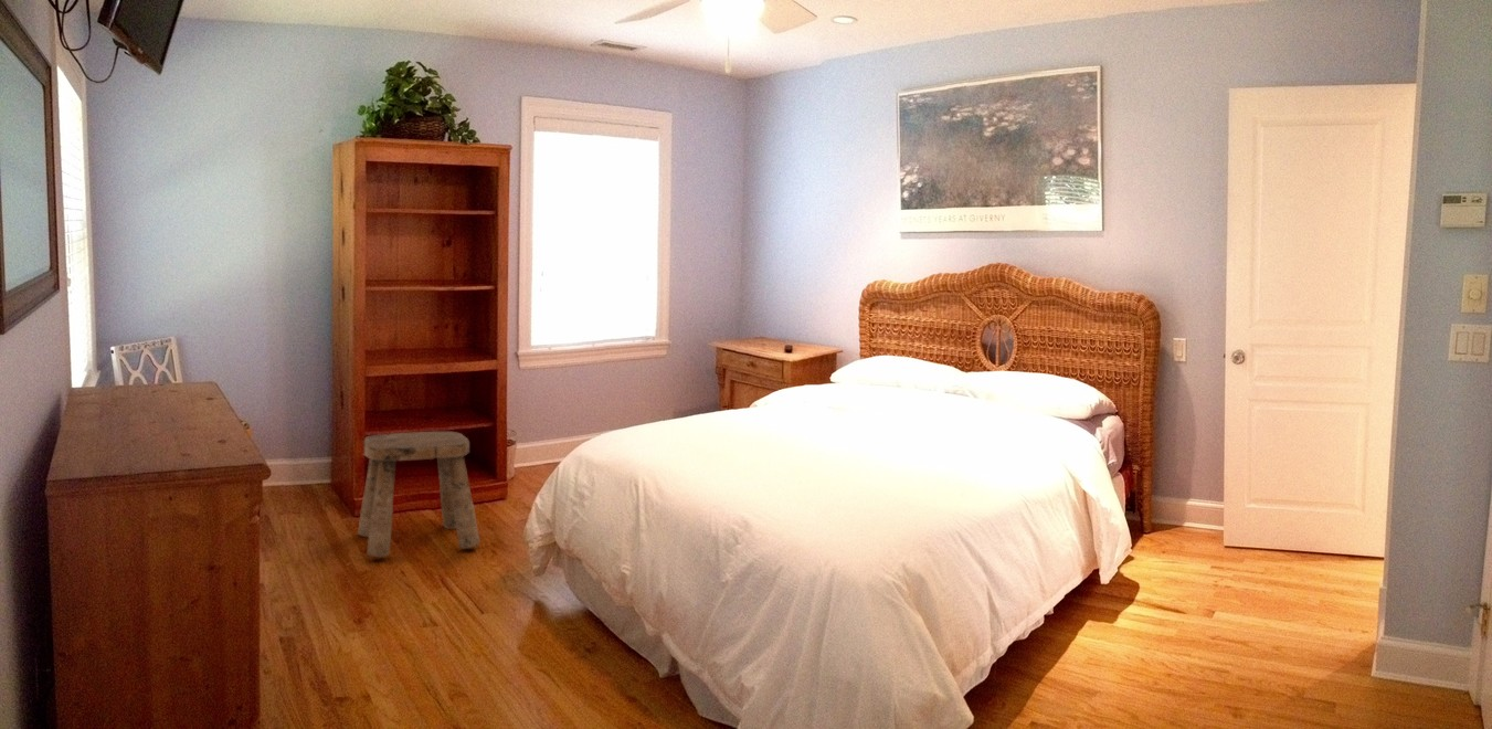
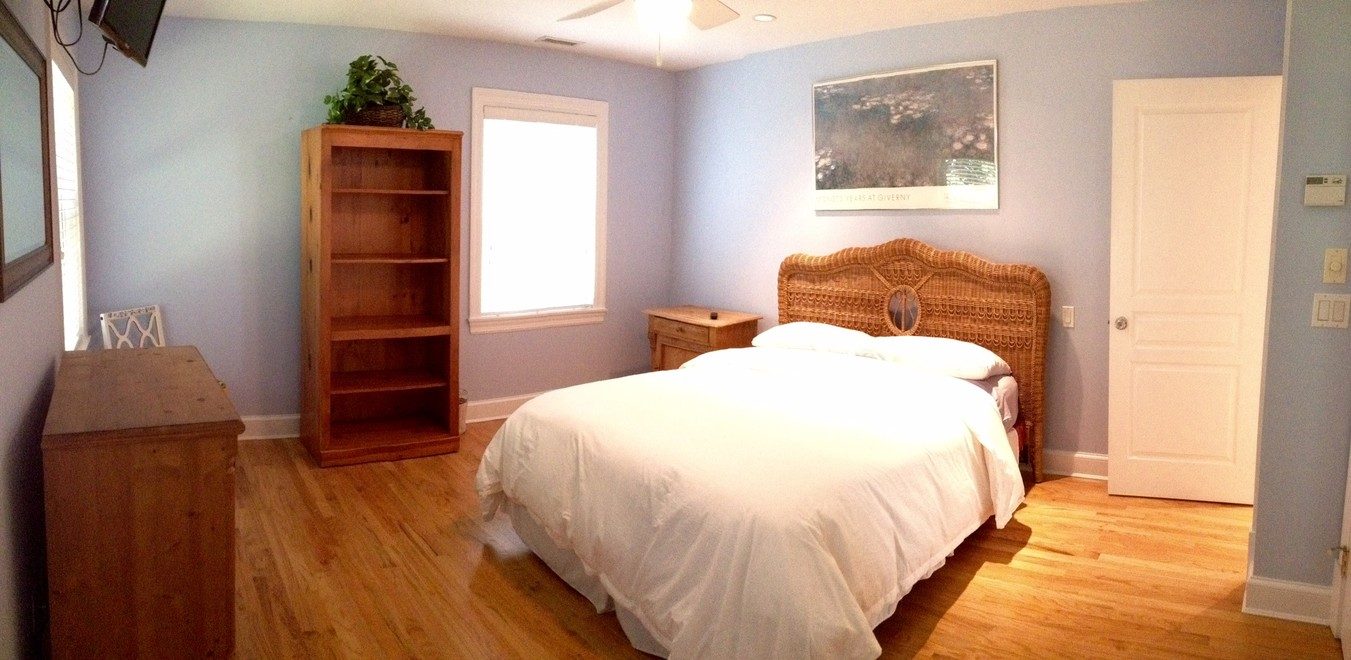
- stool (440, 489)
